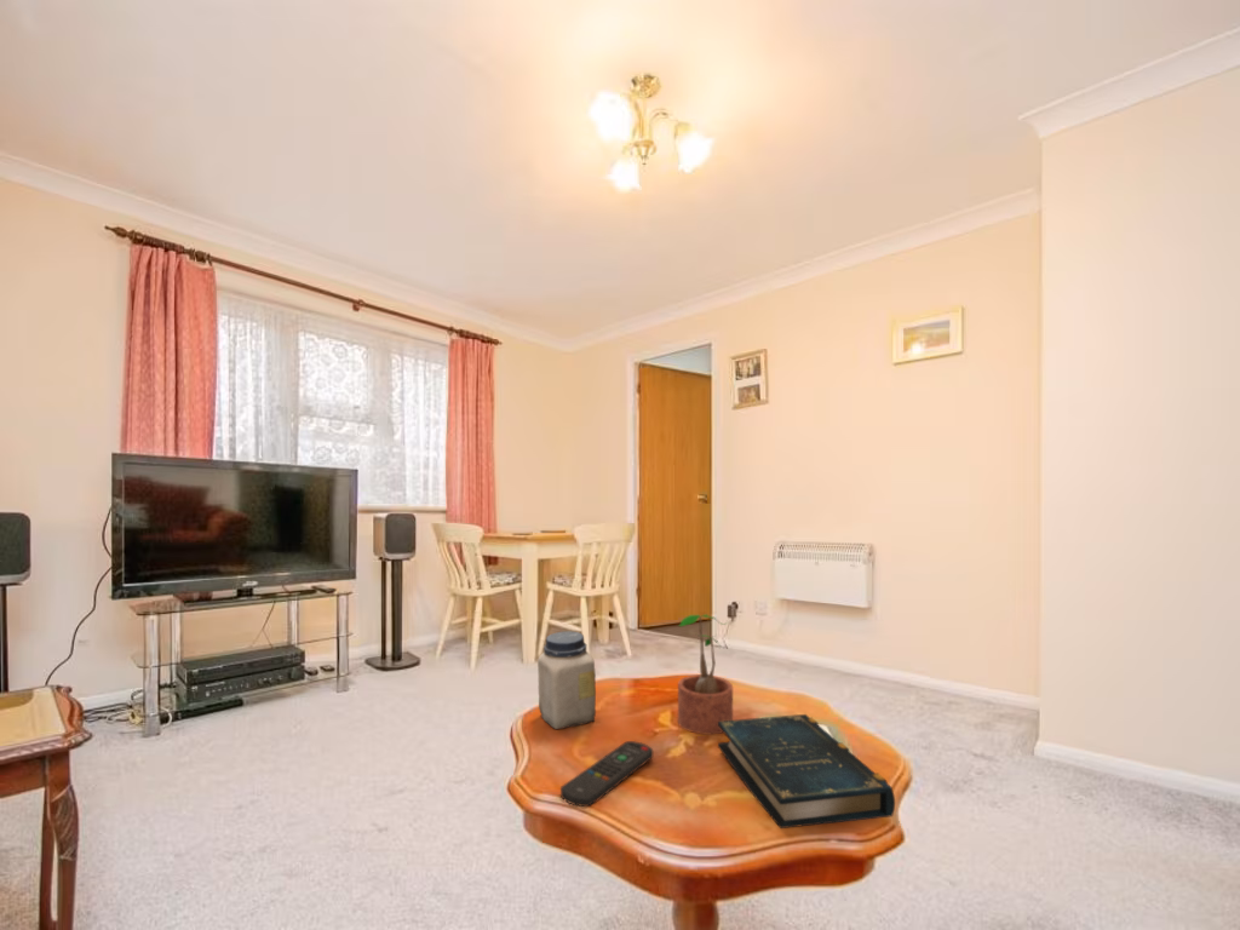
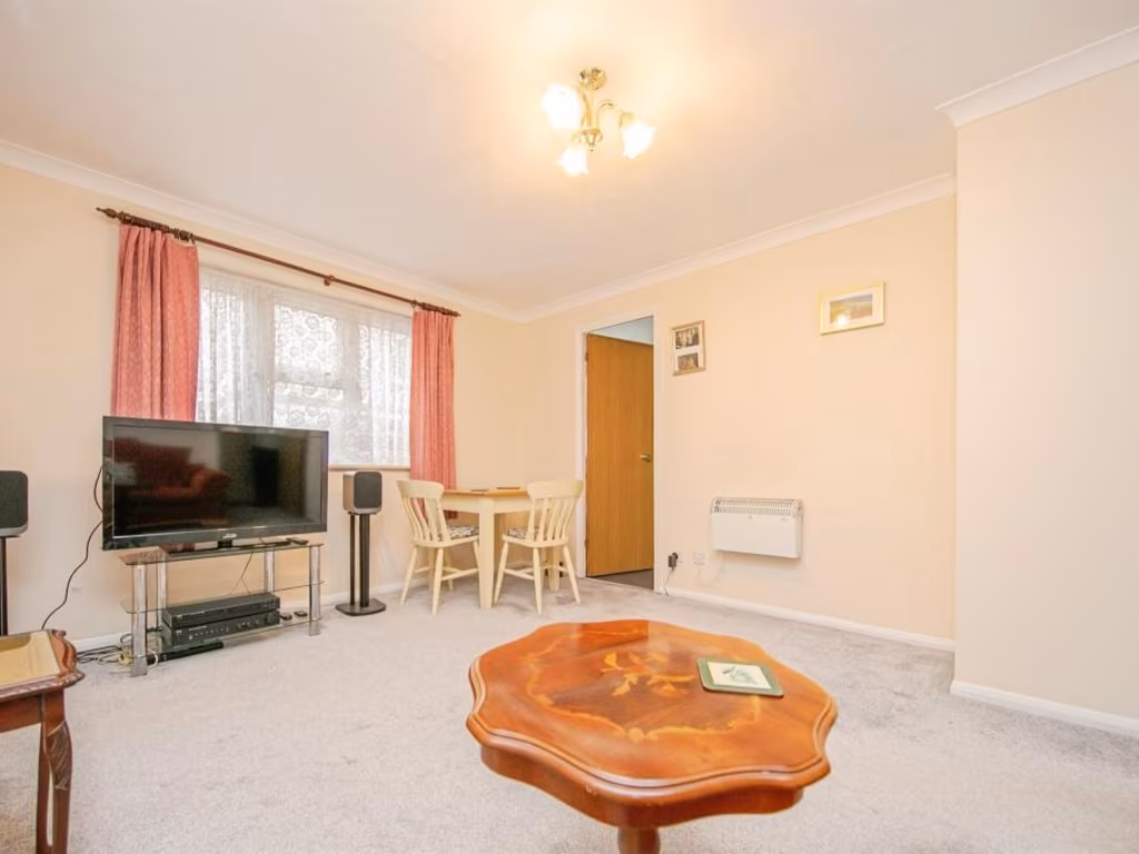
- remote control (609, 770)
- jar (566, 676)
- potted plant (701, 666)
- book (797, 764)
